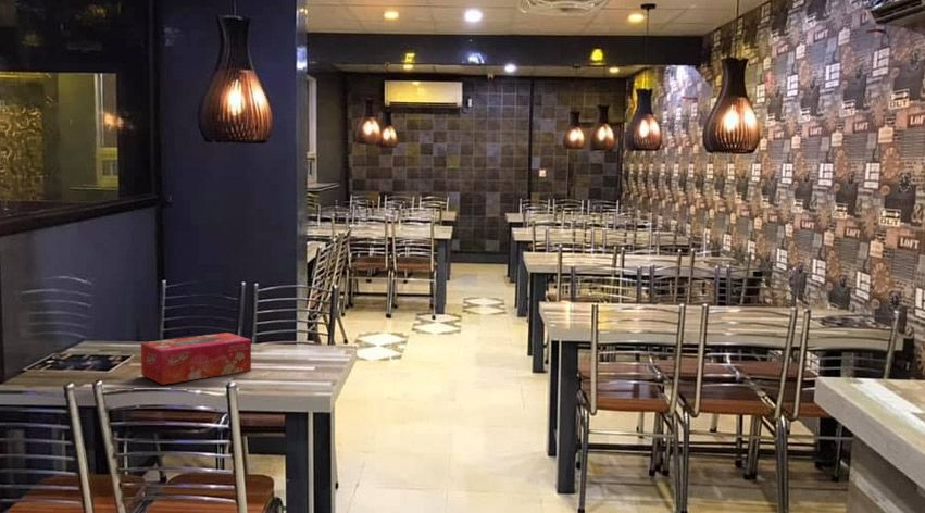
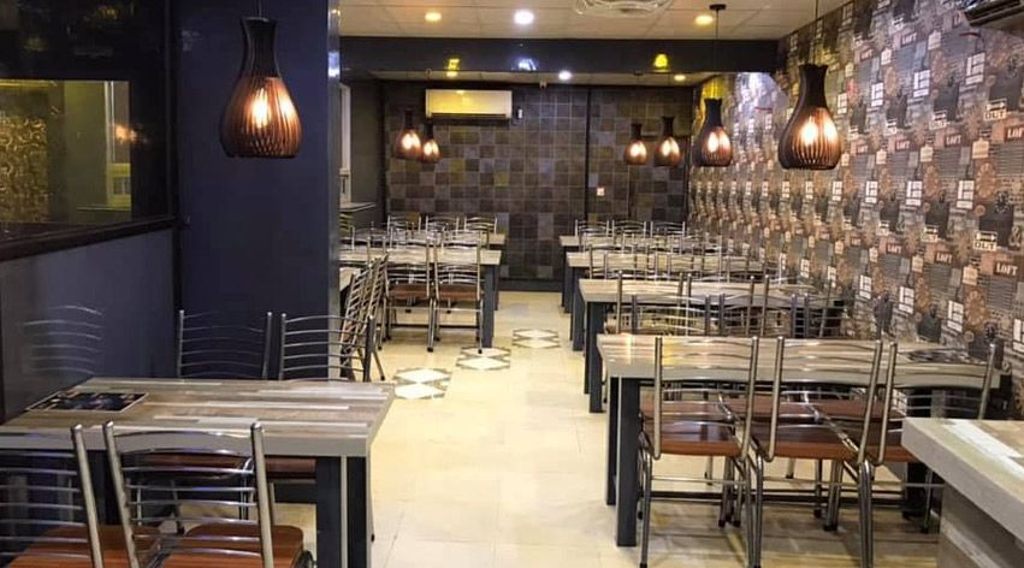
- tissue box (197, 356)
